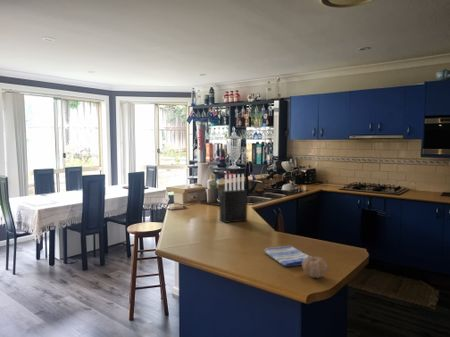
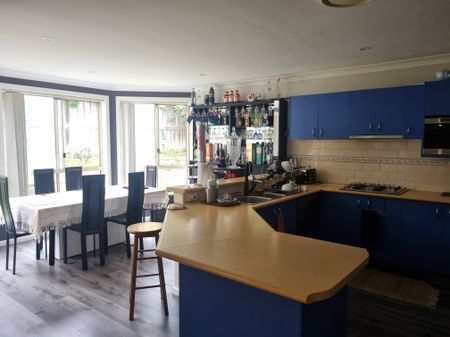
- knife block (232, 197)
- fruit (314, 267)
- dish towel (288, 255)
